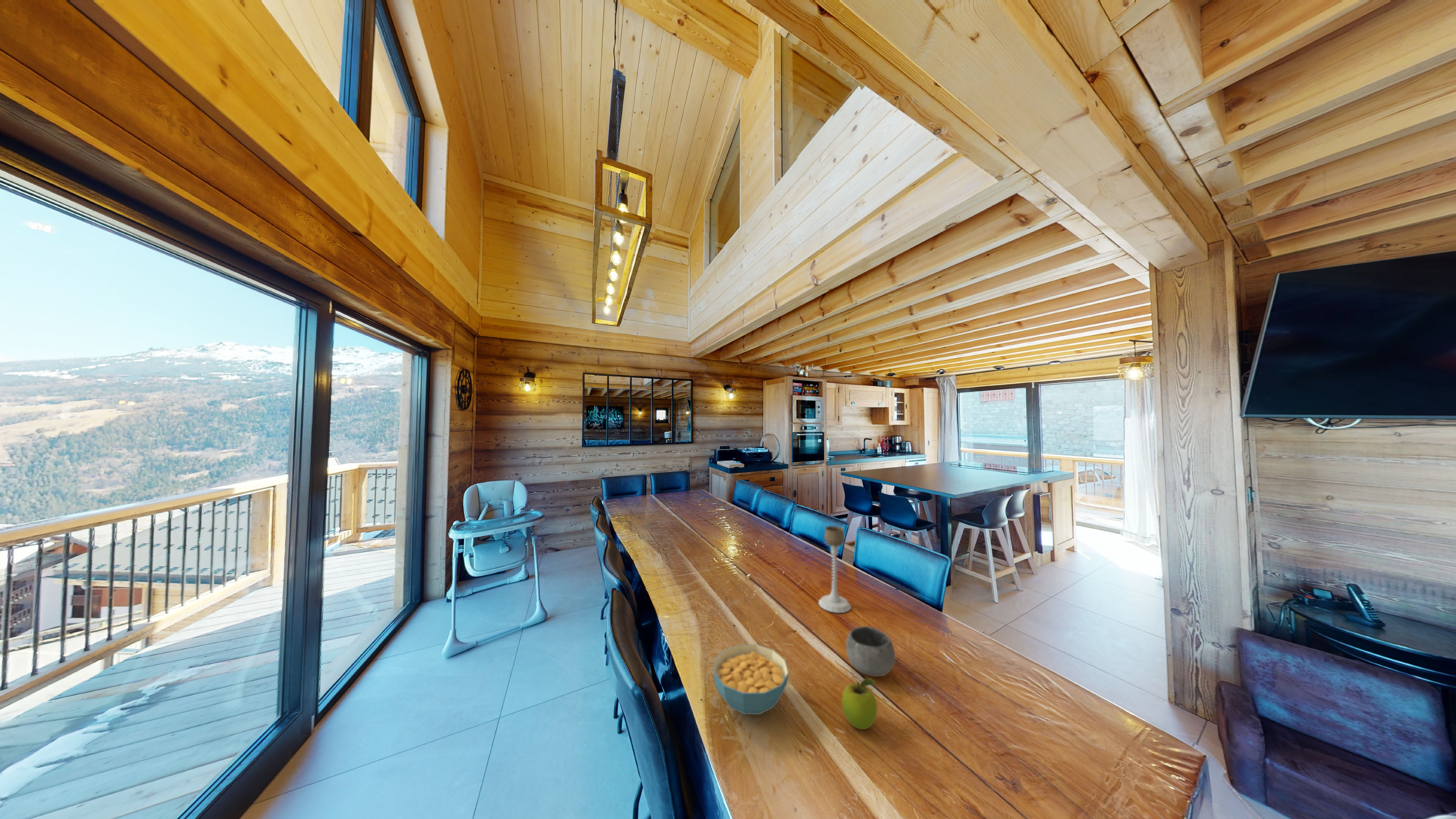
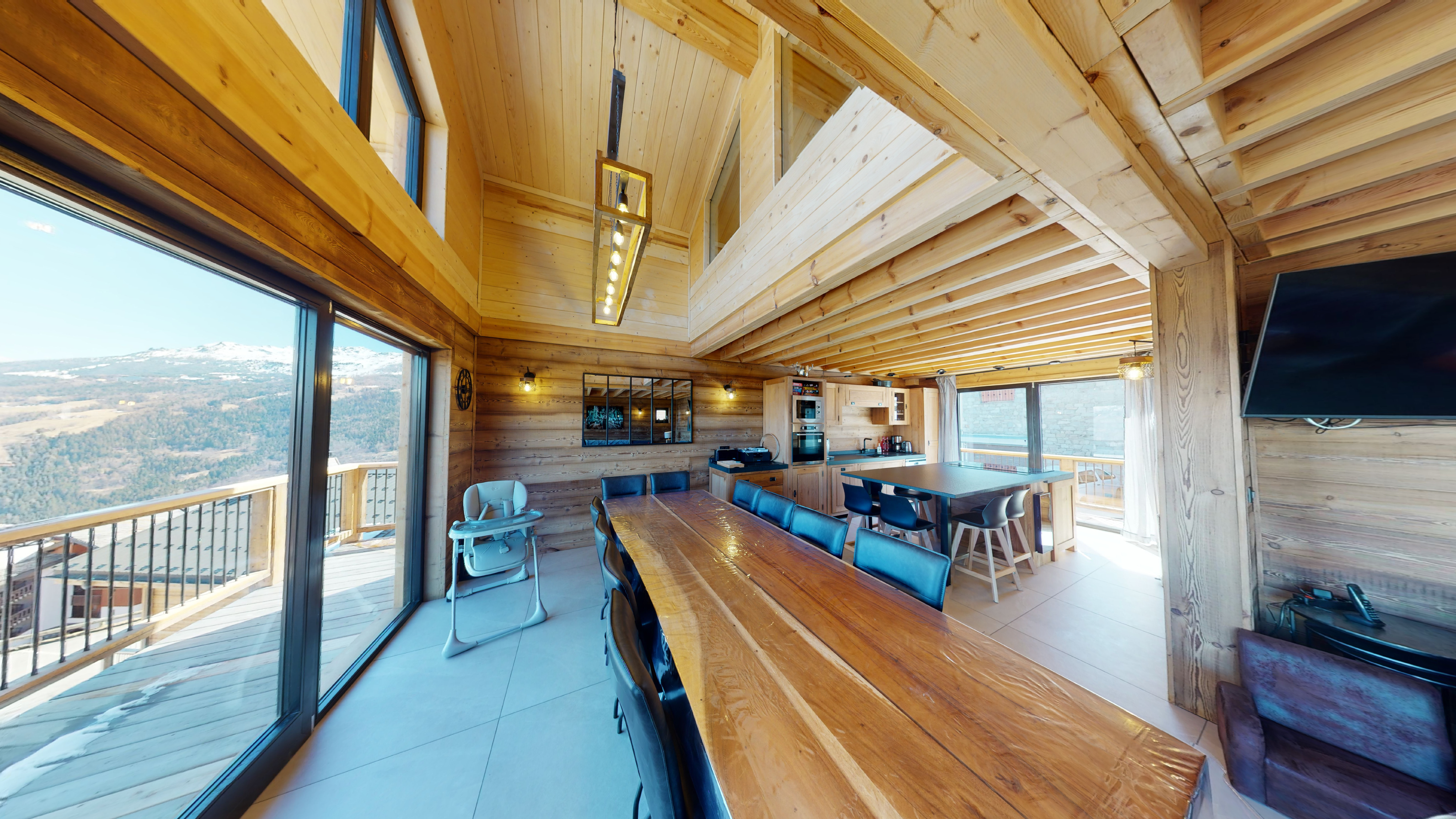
- bowl (870, 652)
- candle holder (834, 566)
- fruit (861, 701)
- cereal bowl (750, 685)
